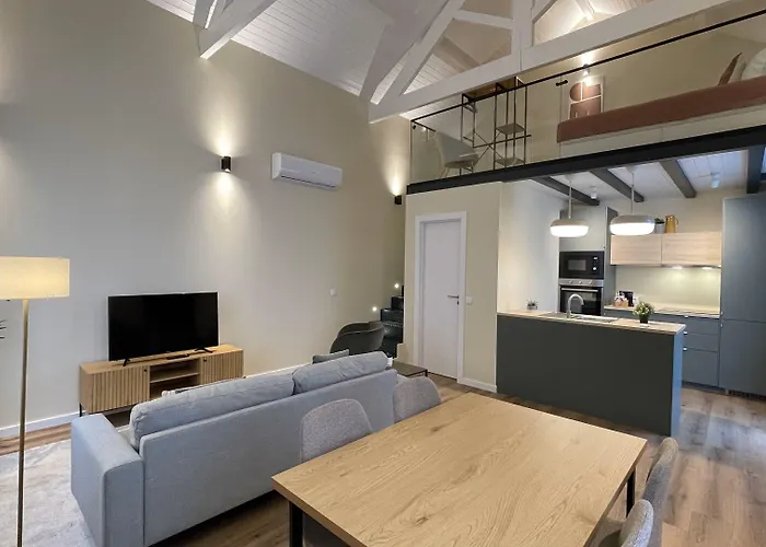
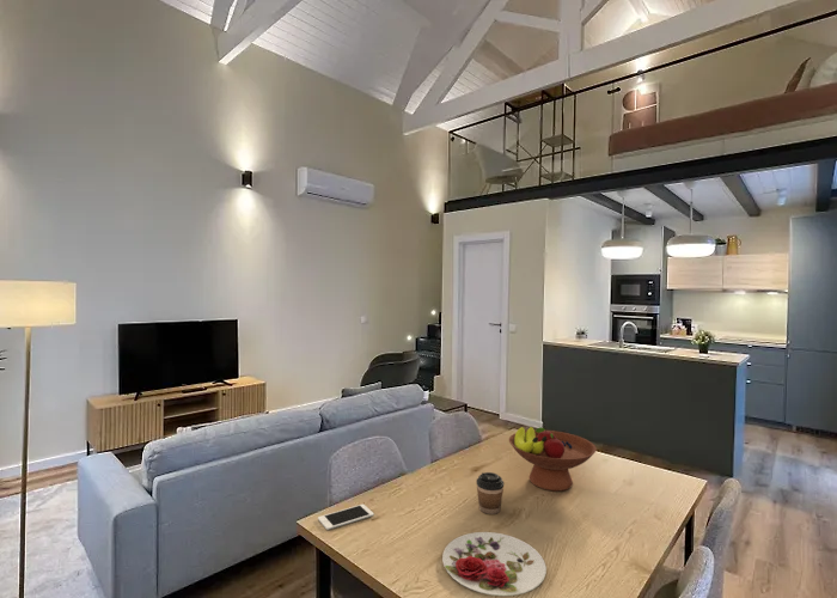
+ fruit bowl (550, 454)
+ cell phone (346, 515)
+ coffee cup (489, 490)
+ plate (493, 559)
